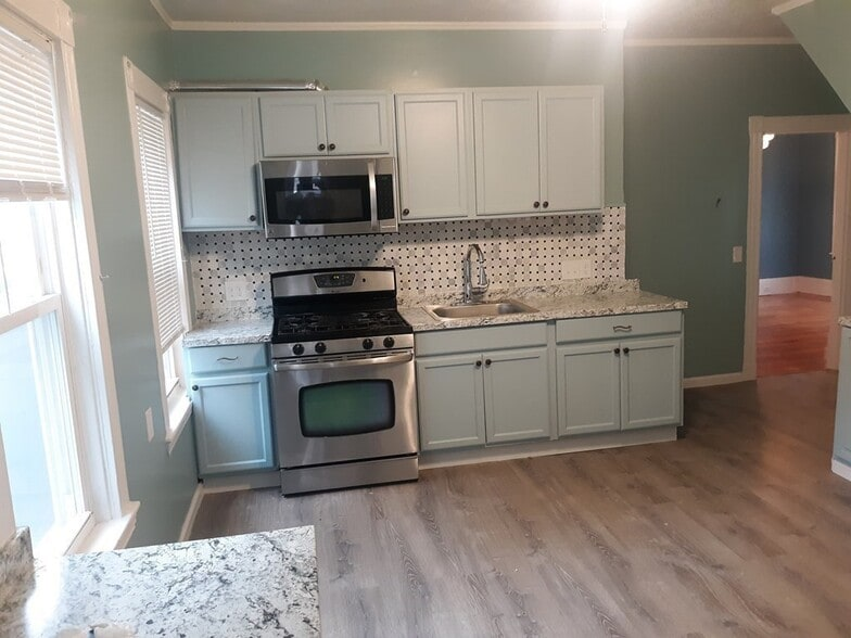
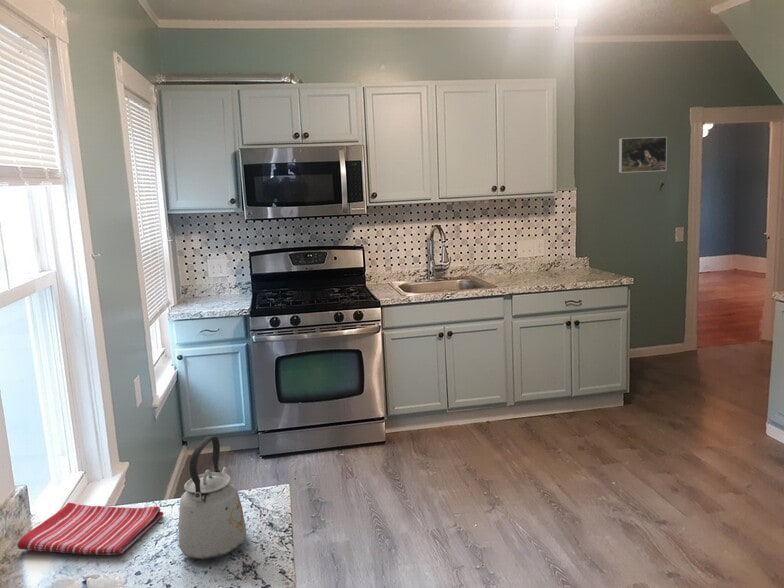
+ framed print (642, 154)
+ kettle (213, 489)
+ dish towel (92, 527)
